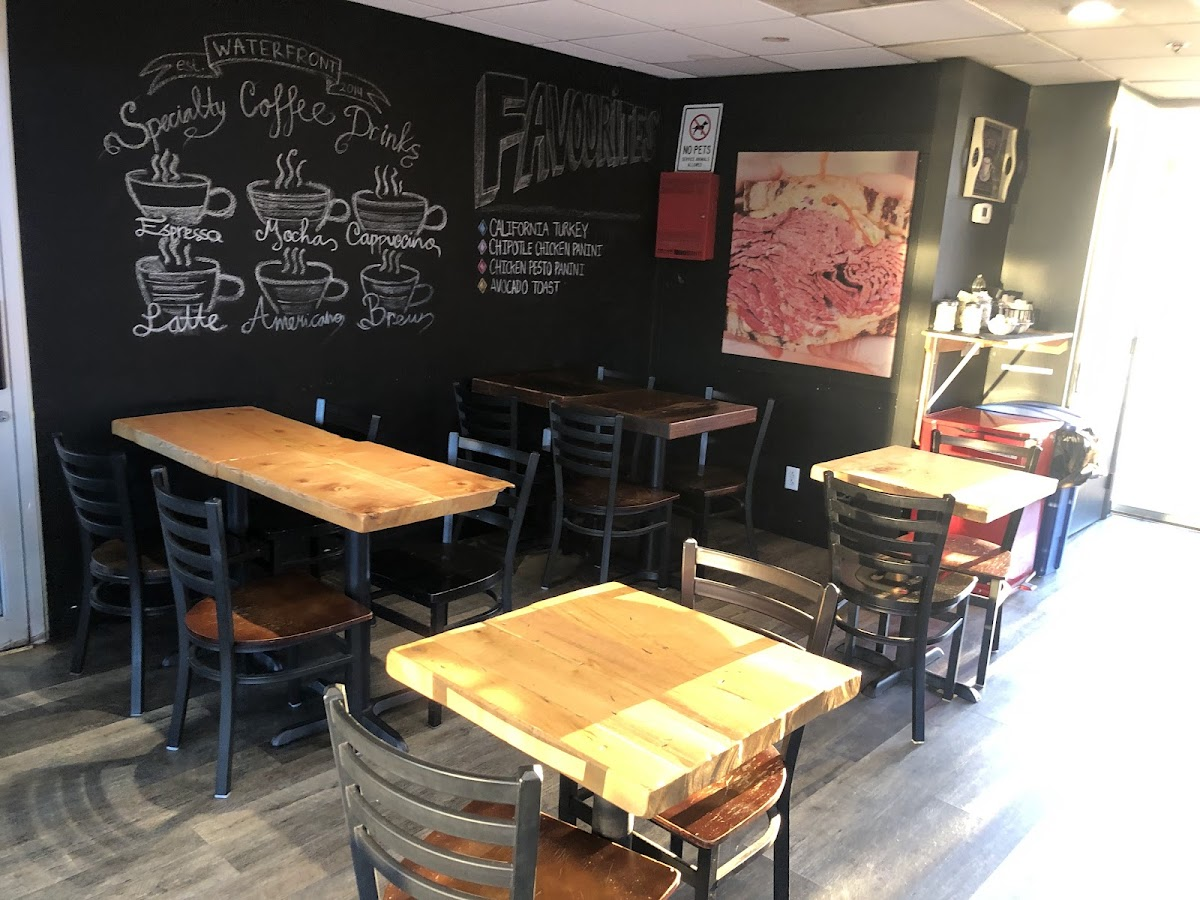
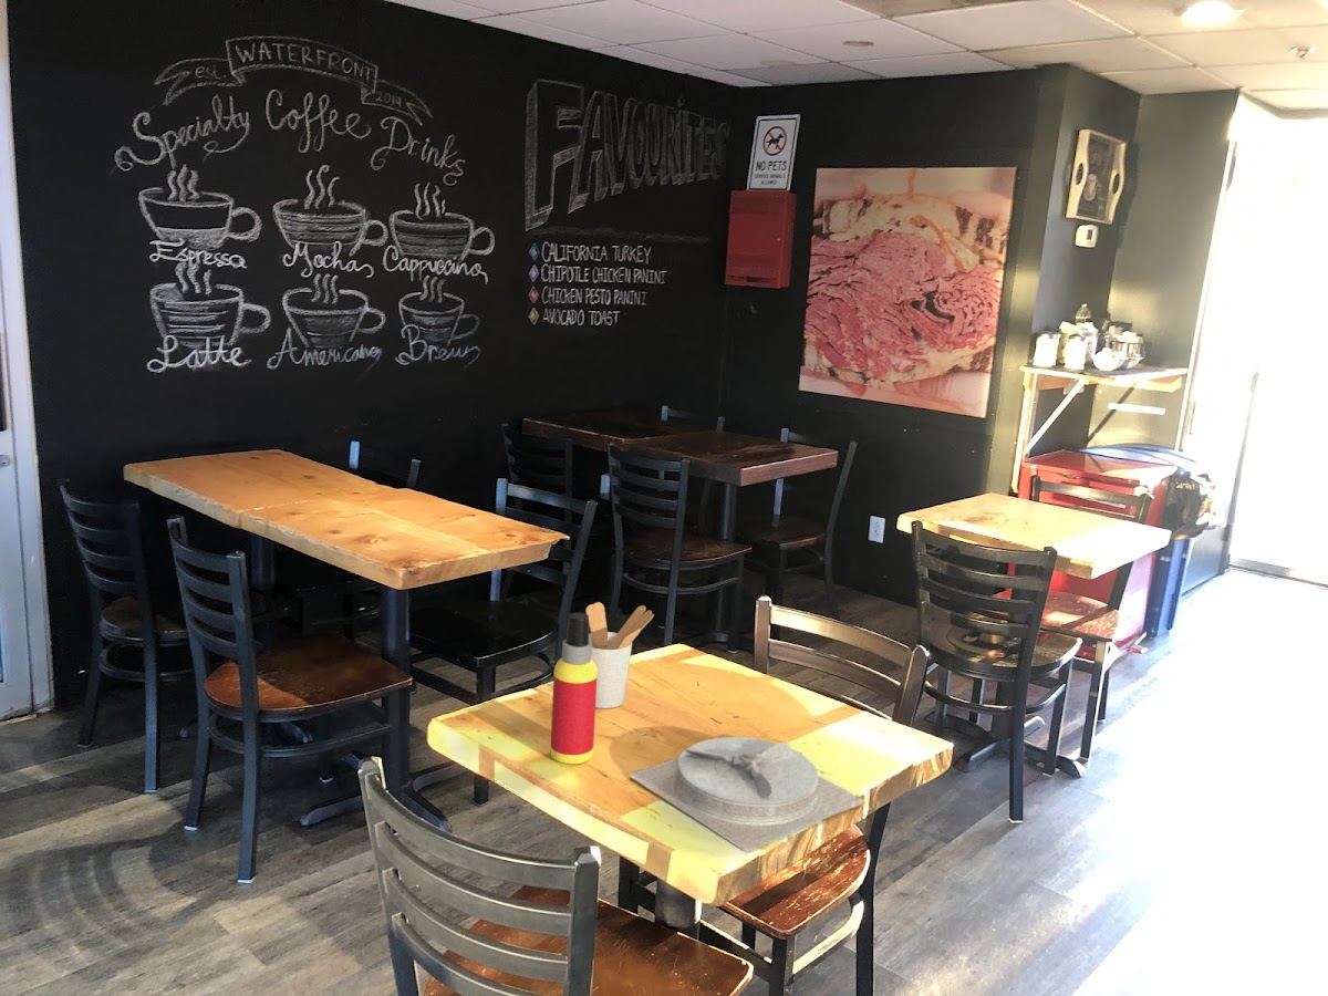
+ spray bottle (574, 686)
+ utensil holder (616, 653)
+ plate (747, 772)
